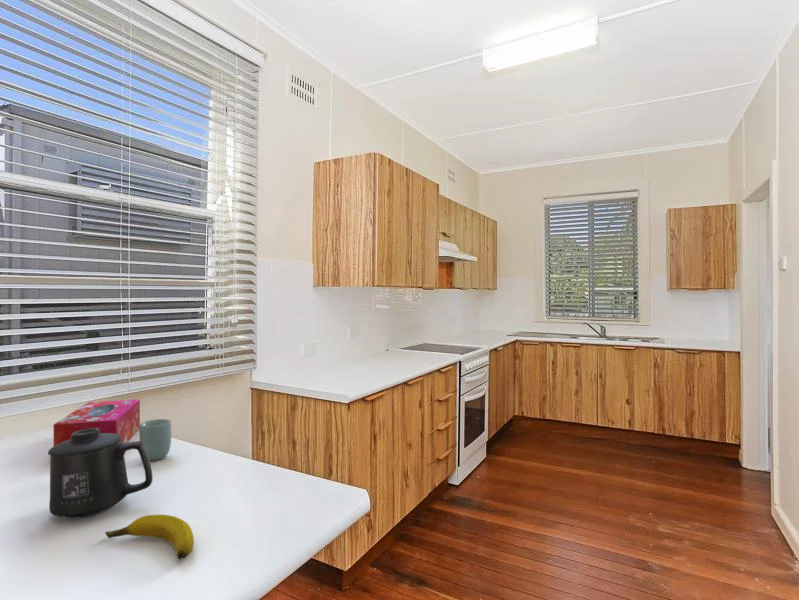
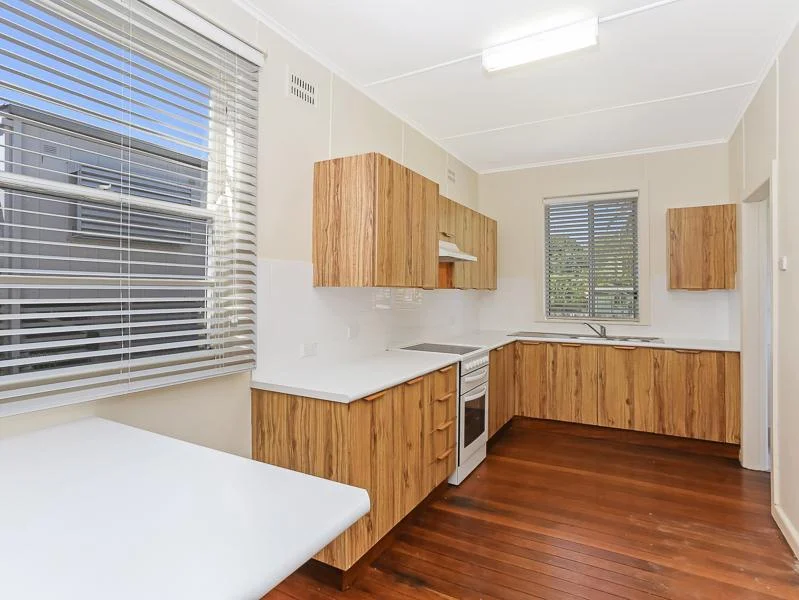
- cup (155, 440)
- banana (156, 532)
- tissue box (101, 426)
- mug (100, 467)
